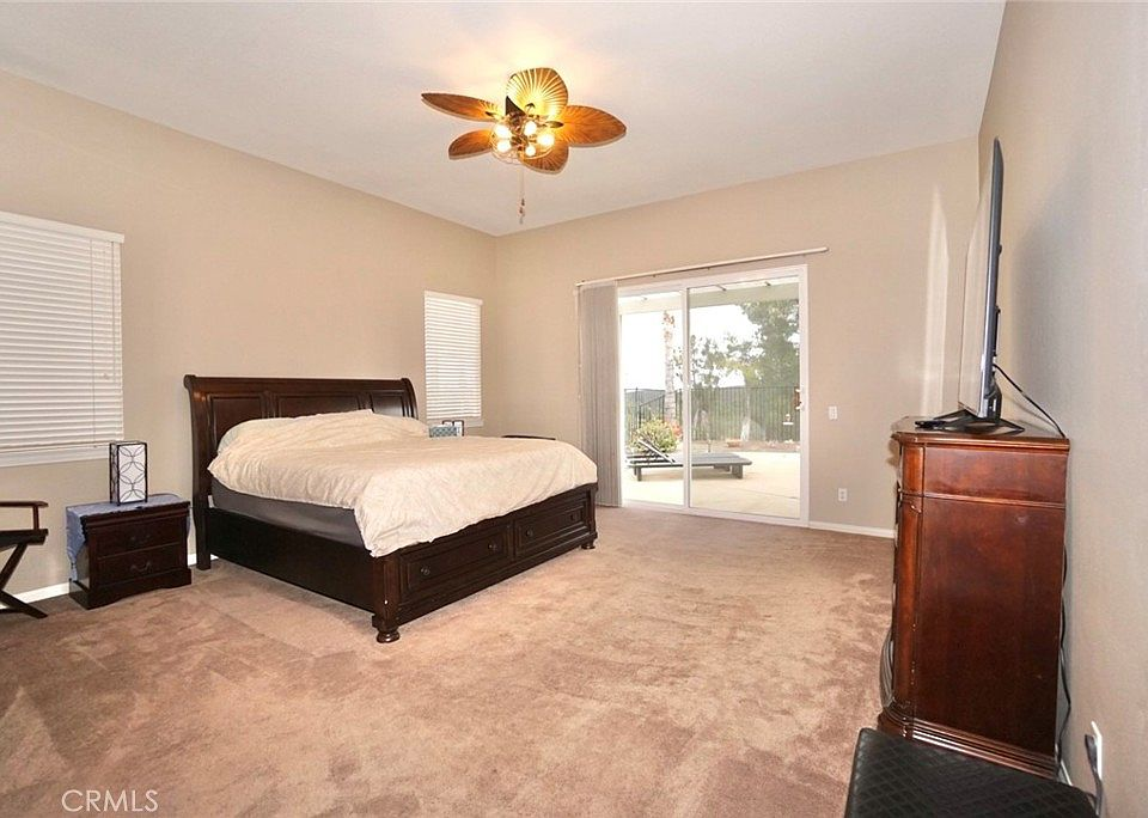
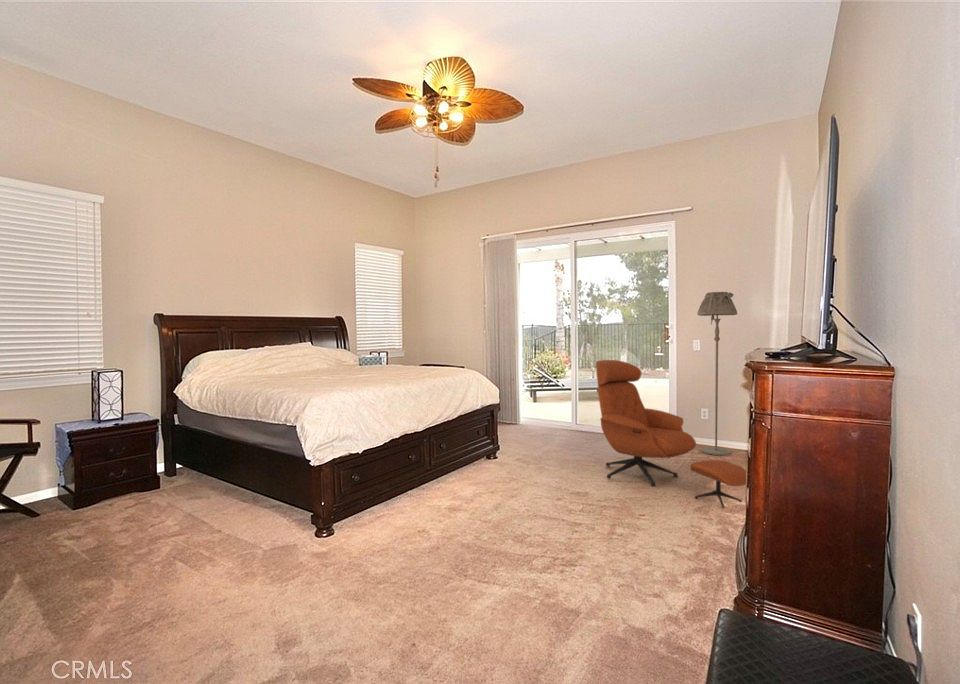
+ floor lamp (716, 372)
+ armchair (661, 423)
